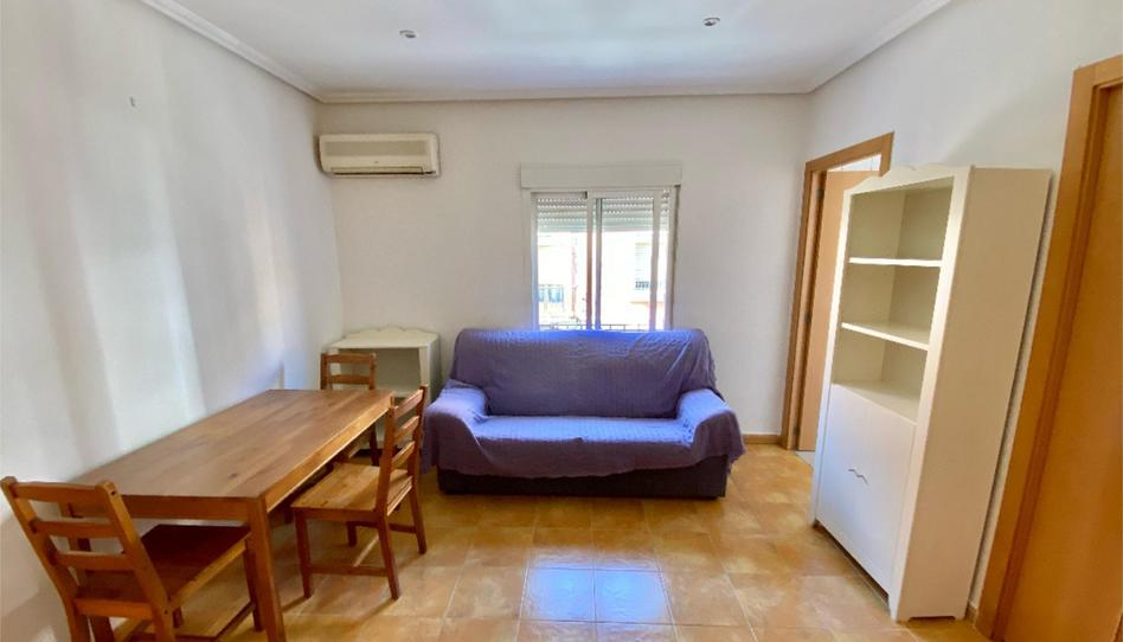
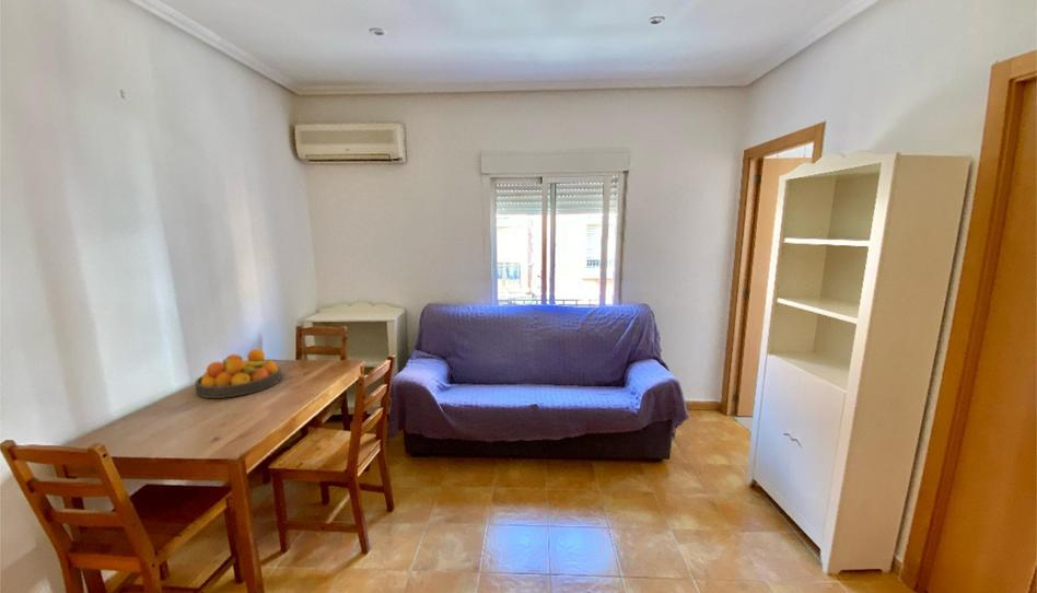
+ fruit bowl (238, 369)
